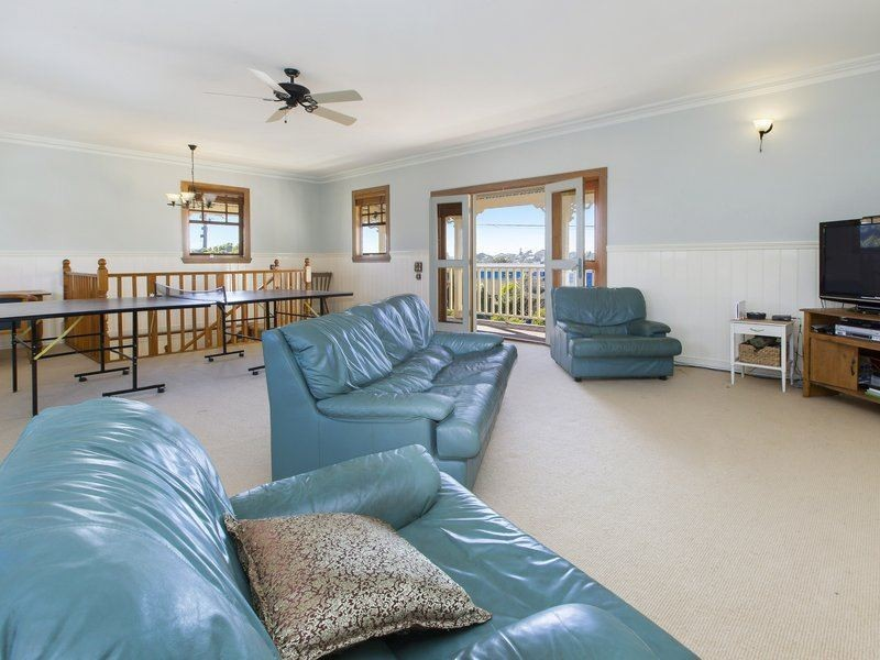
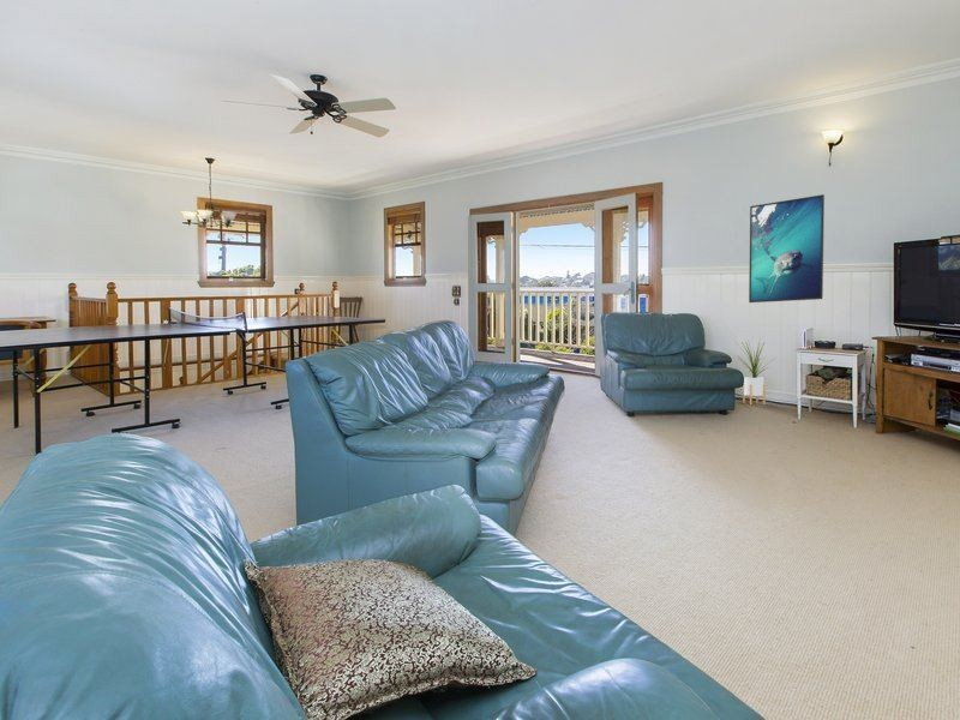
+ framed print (785, 251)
+ house plant (755, 368)
